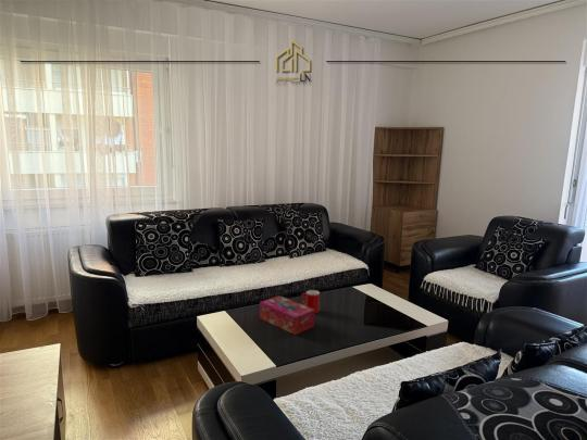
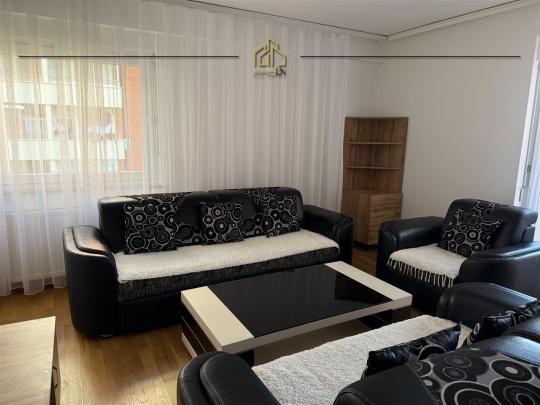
- tissue box (286, 314)
- cup (310, 301)
